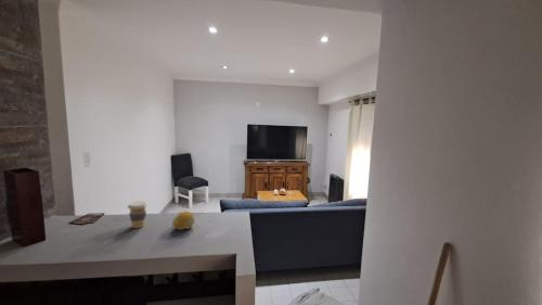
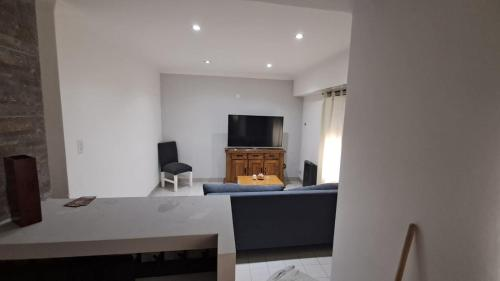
- fruit (183, 219)
- coffee cup (138, 214)
